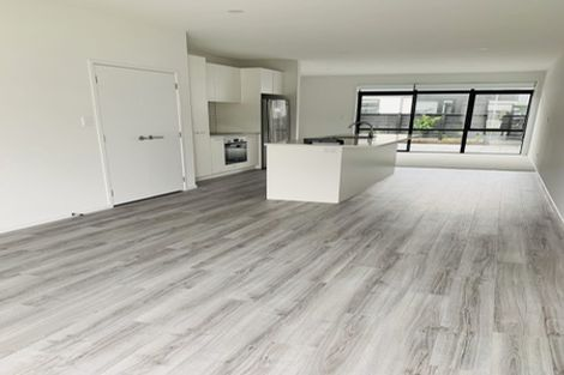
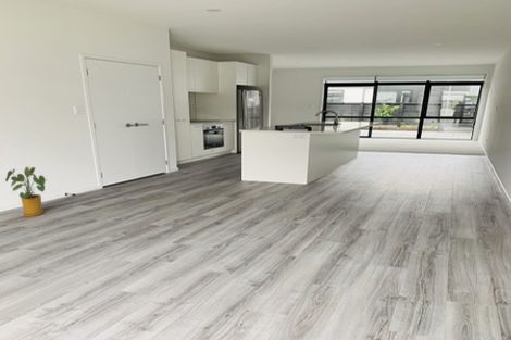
+ house plant (27, 192)
